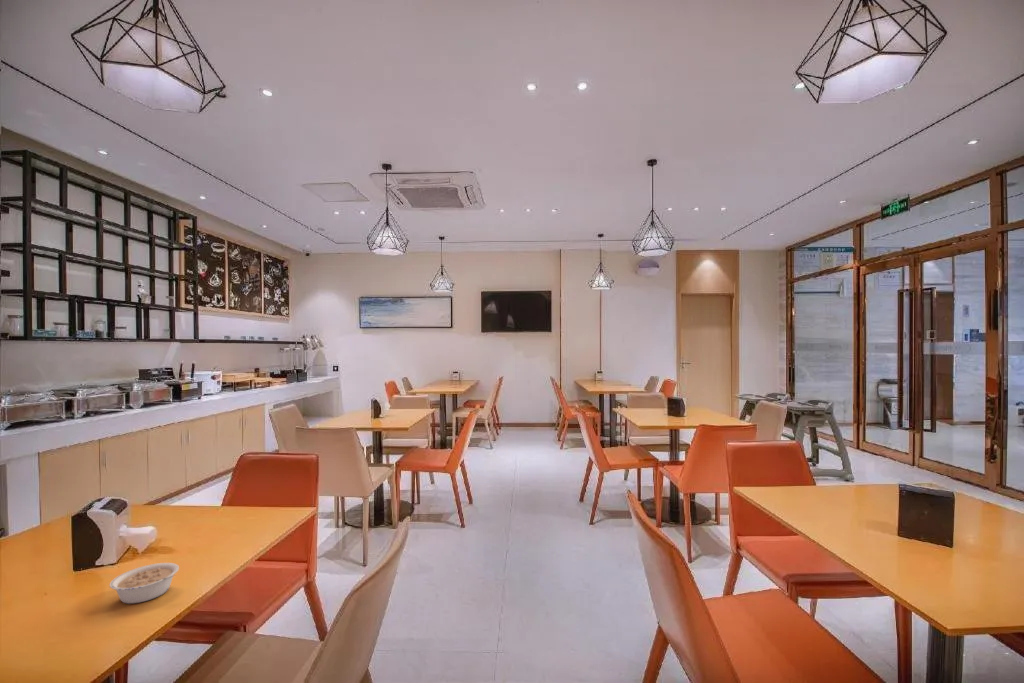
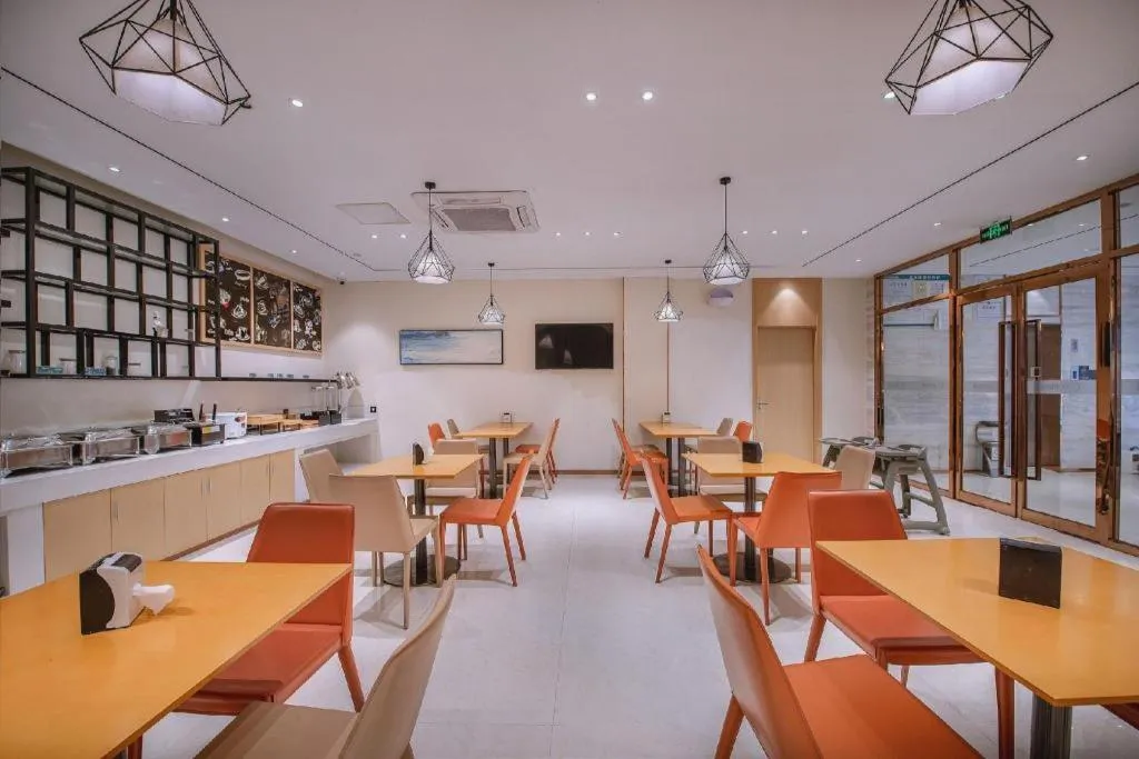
- legume (148, 582)
